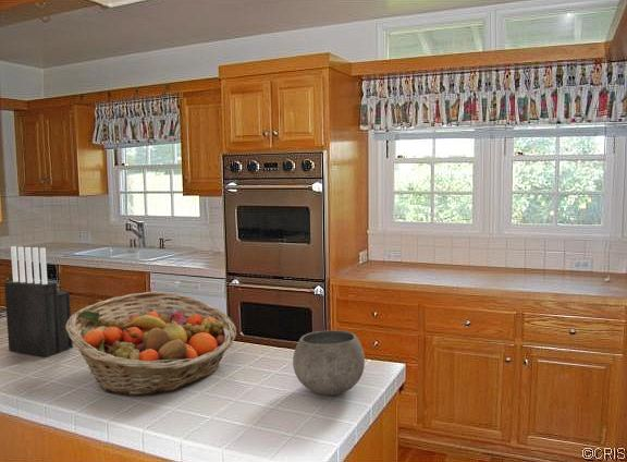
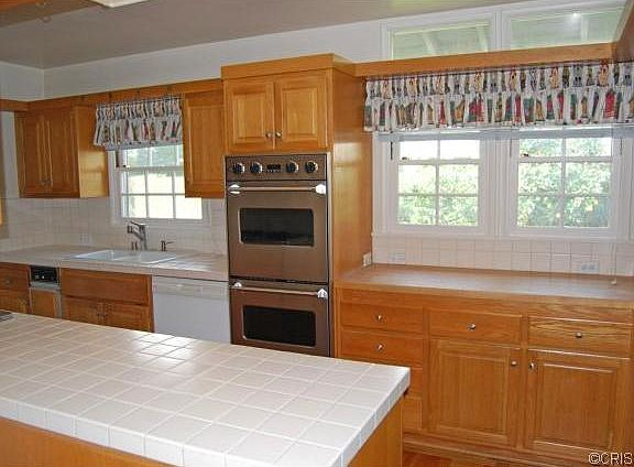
- fruit basket (157, 338)
- bowl (329, 363)
- knife block (40, 297)
